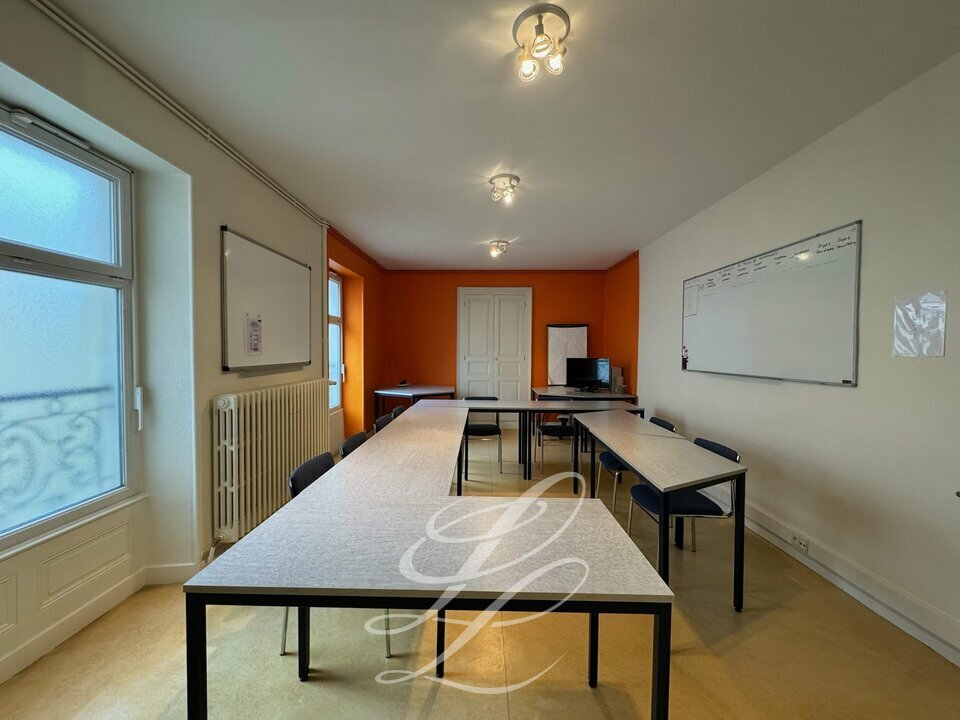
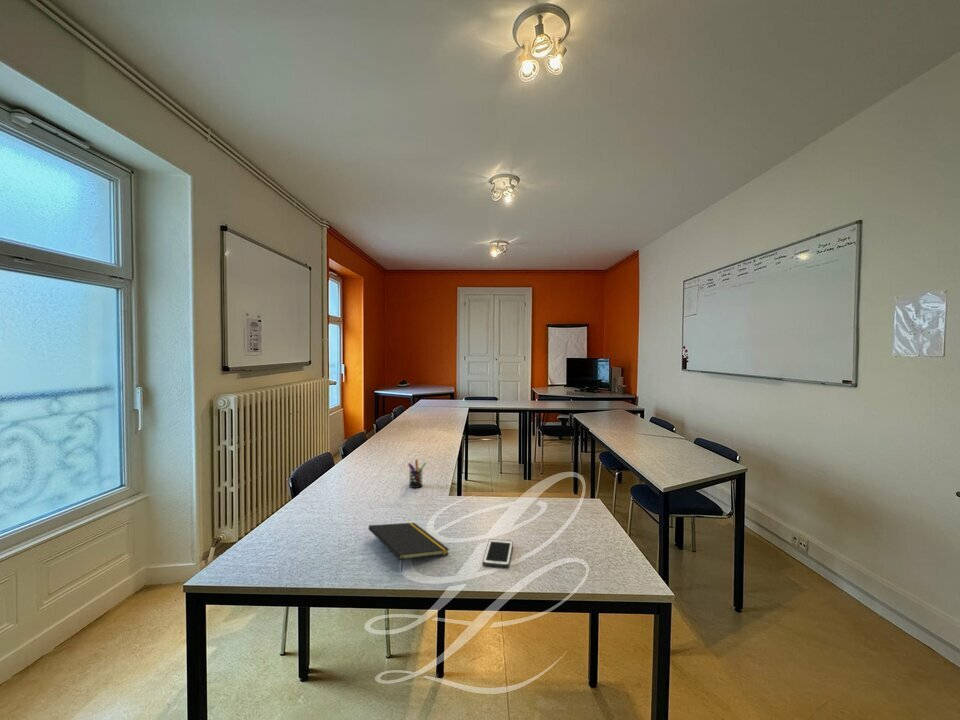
+ cell phone (498, 552)
+ notepad (407, 539)
+ pen holder (417, 472)
